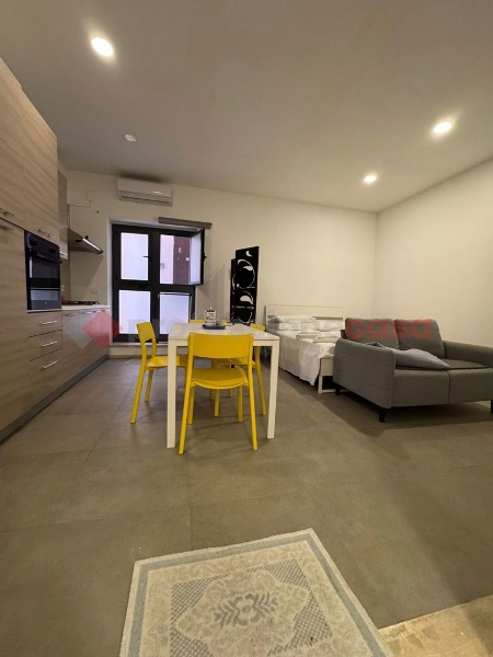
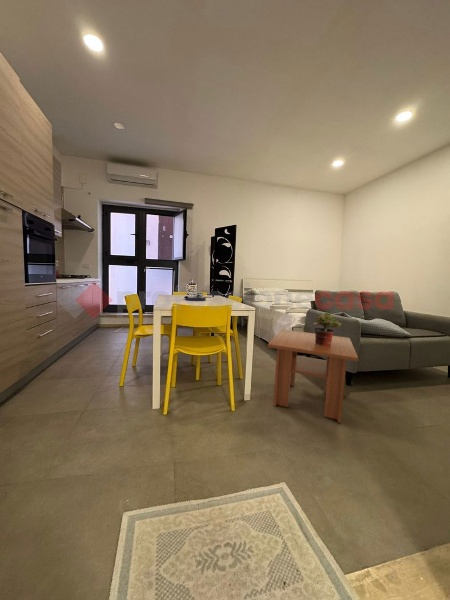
+ coffee table (309, 370)
+ potted plant (326, 328)
